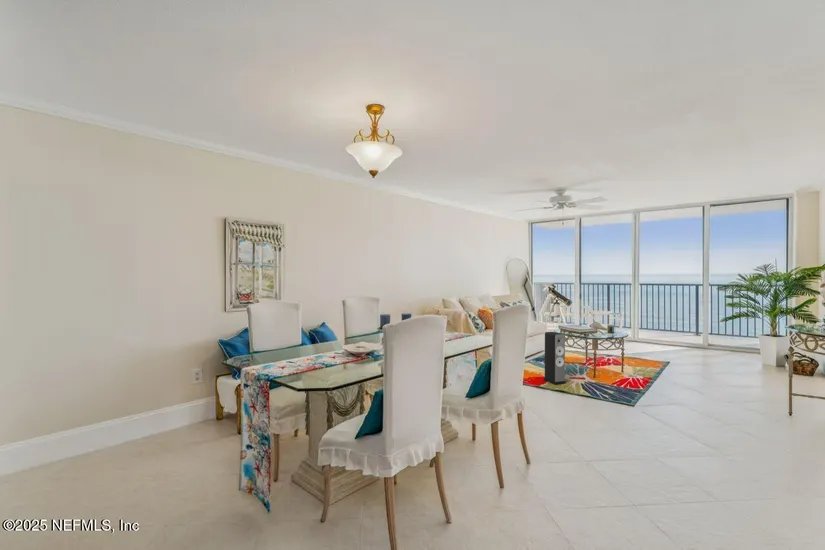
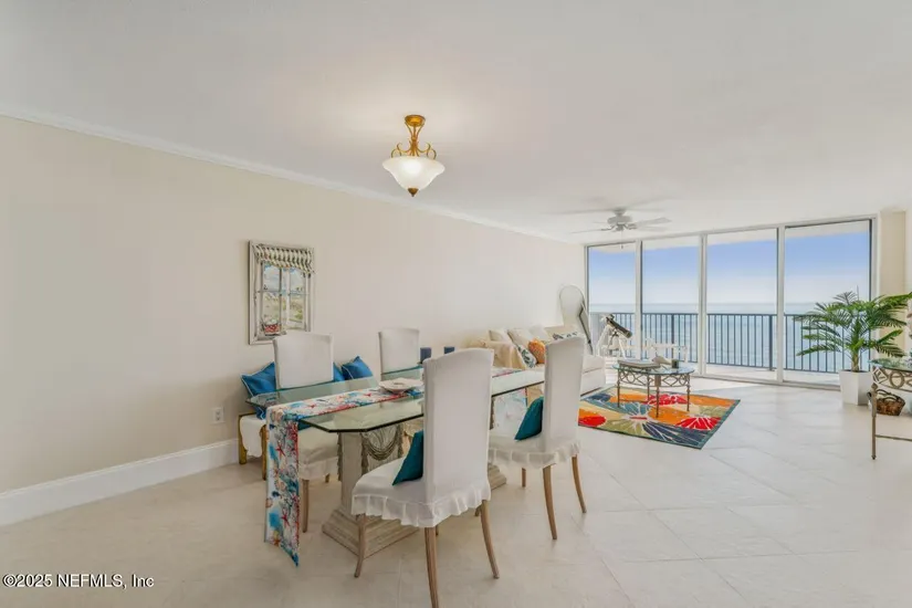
- speaker (554, 357)
